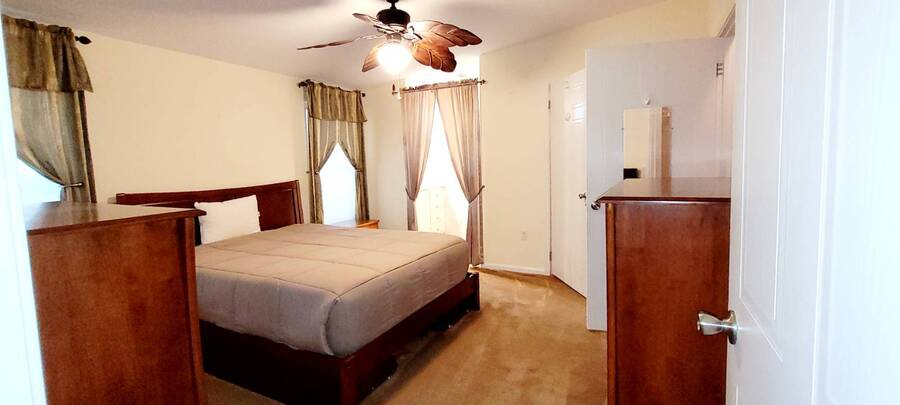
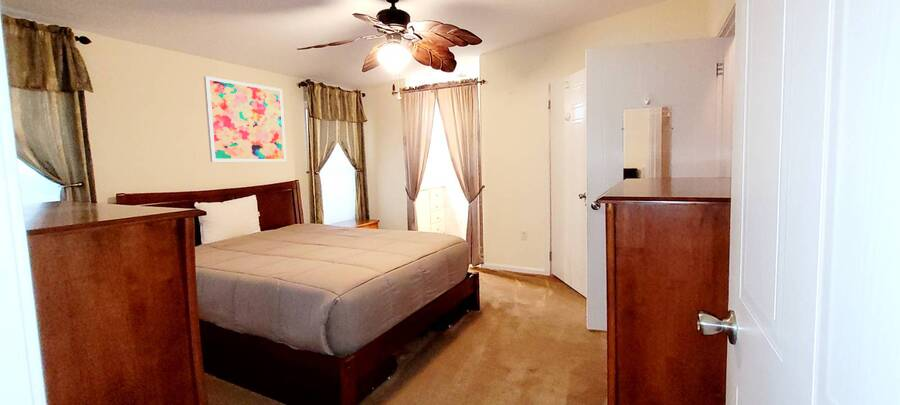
+ wall art (248, 122)
